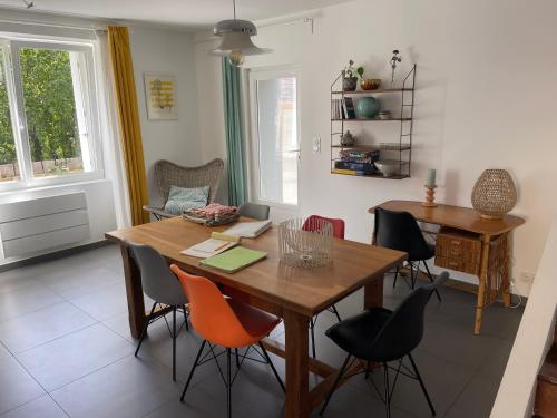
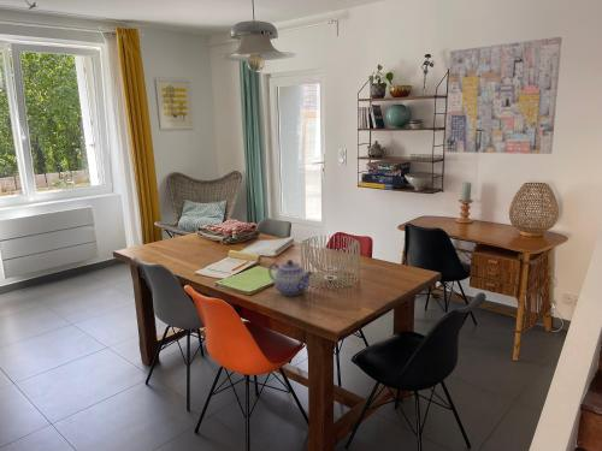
+ teapot (290, 275)
+ wall art (498, 100)
